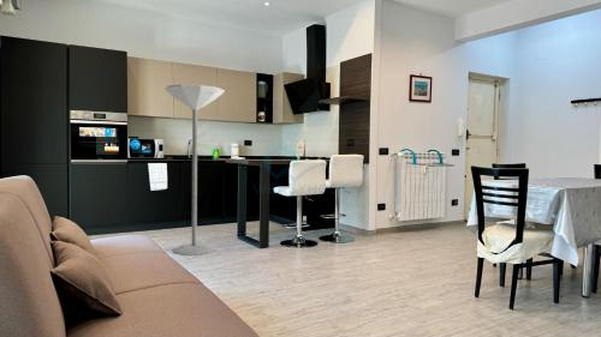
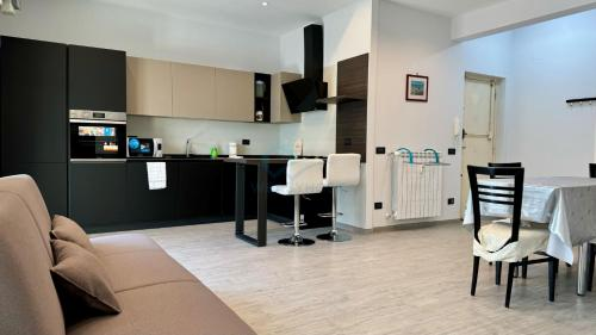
- floor lamp (194, 169)
